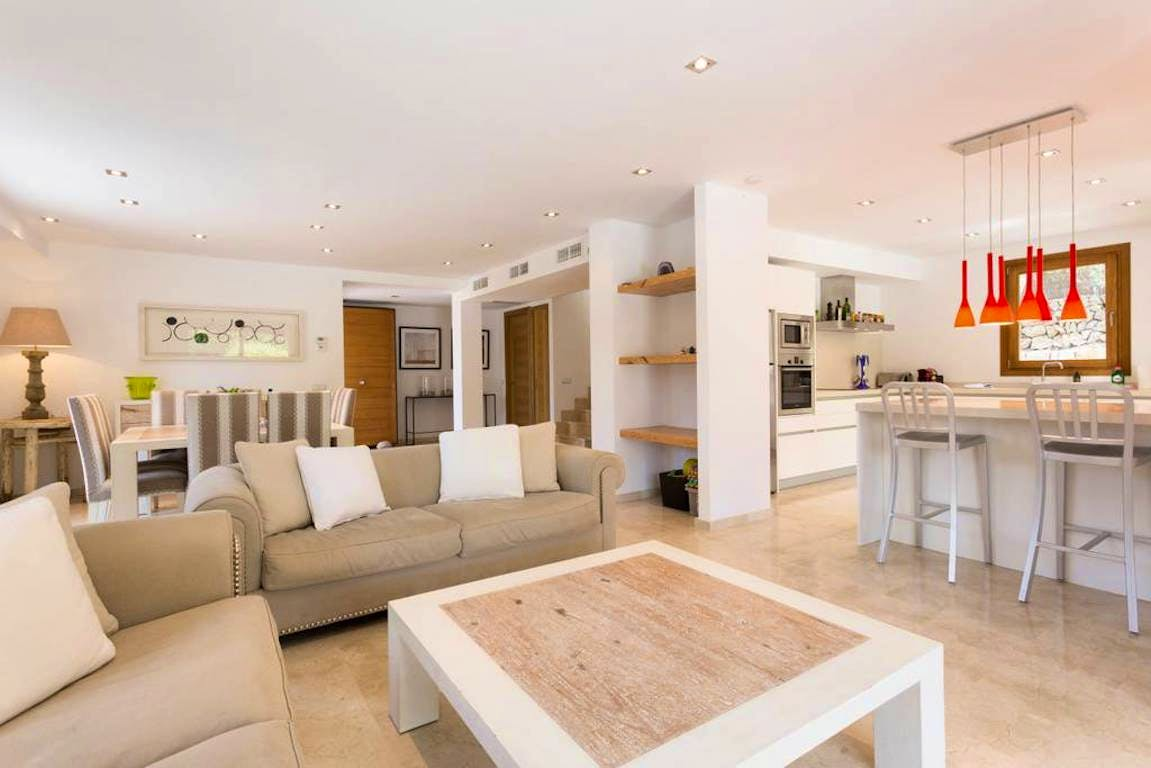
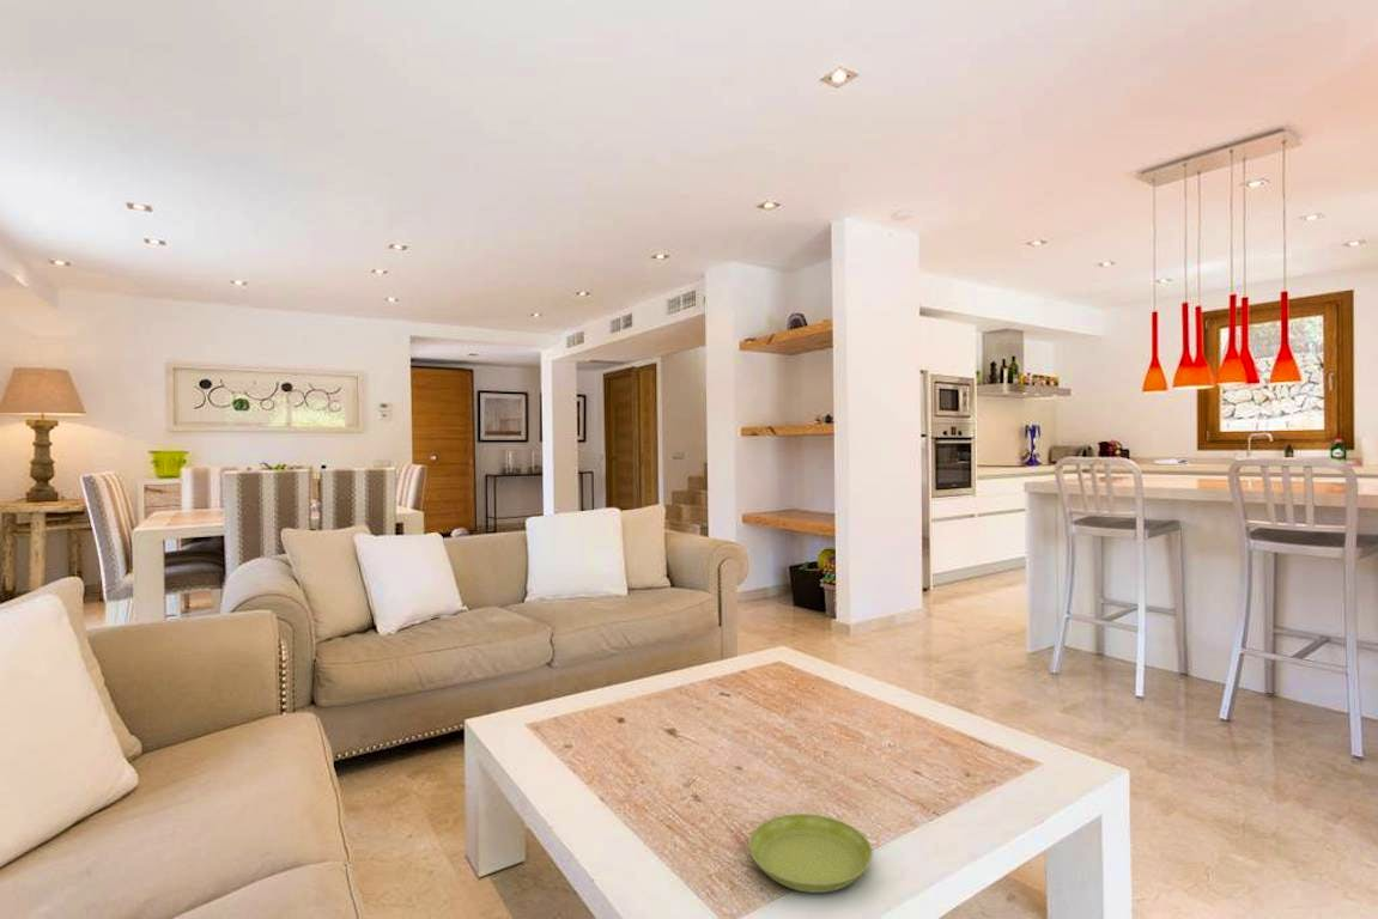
+ saucer (809, 854)
